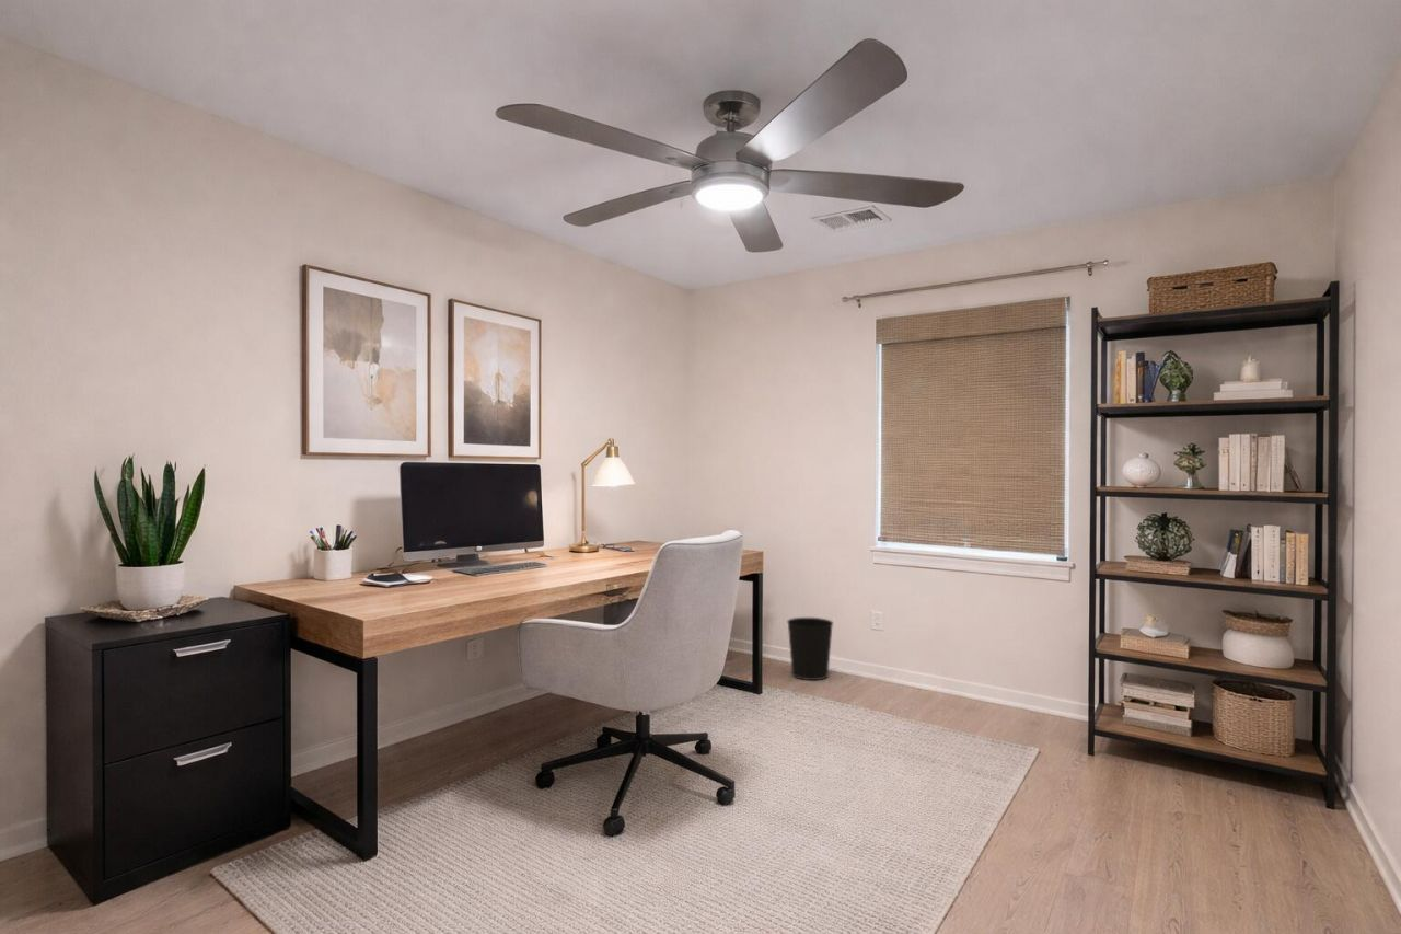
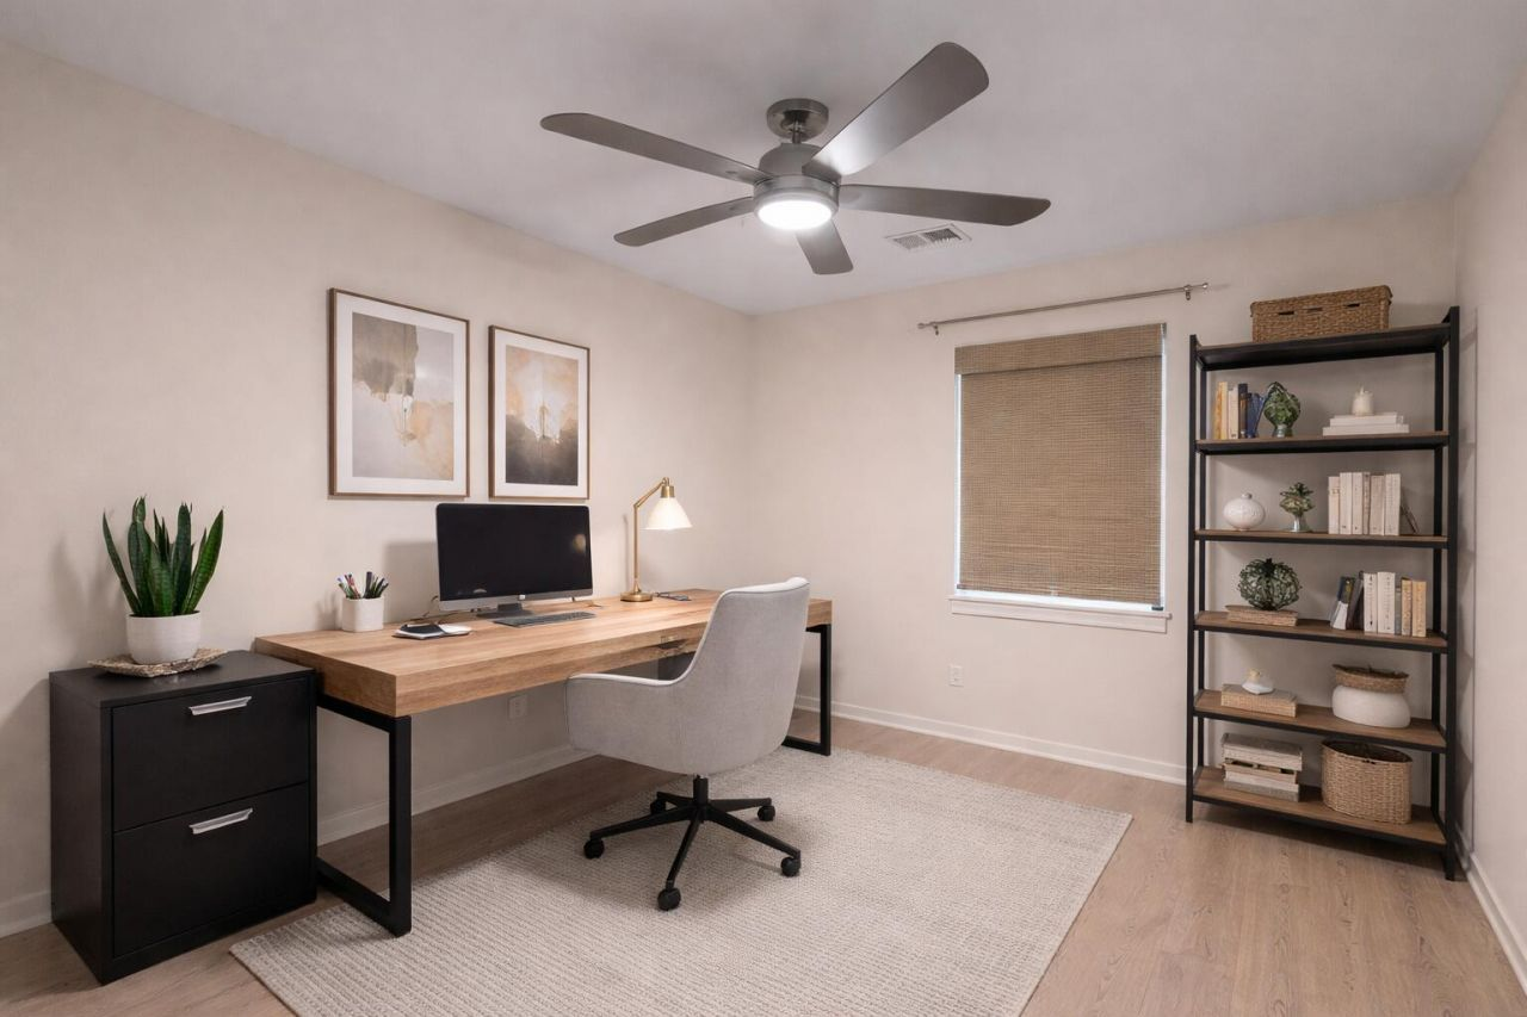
- wastebasket (810, 648)
